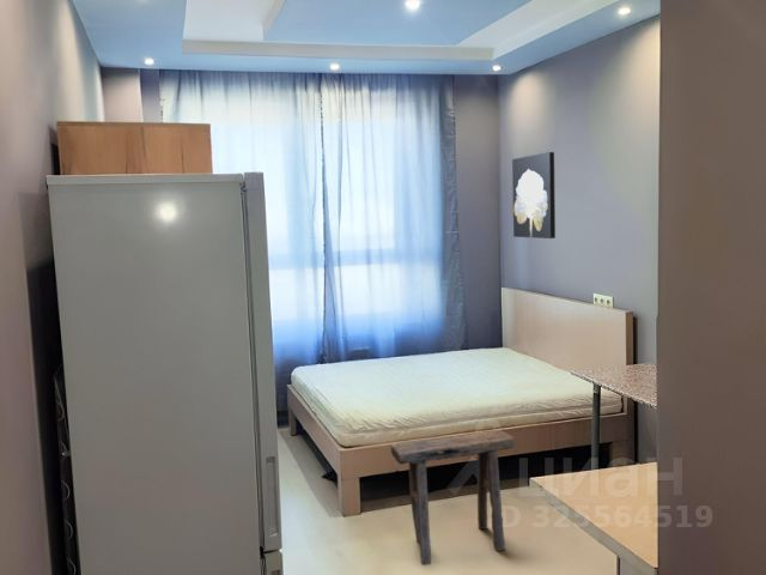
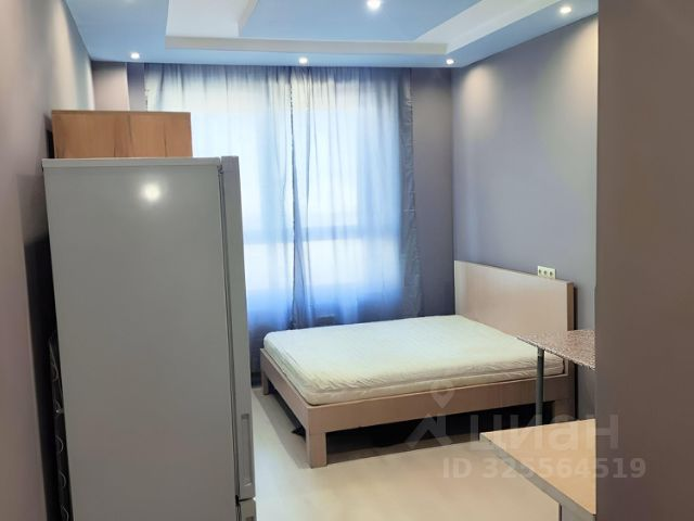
- wall art (533, 196)
- stool (478, 492)
